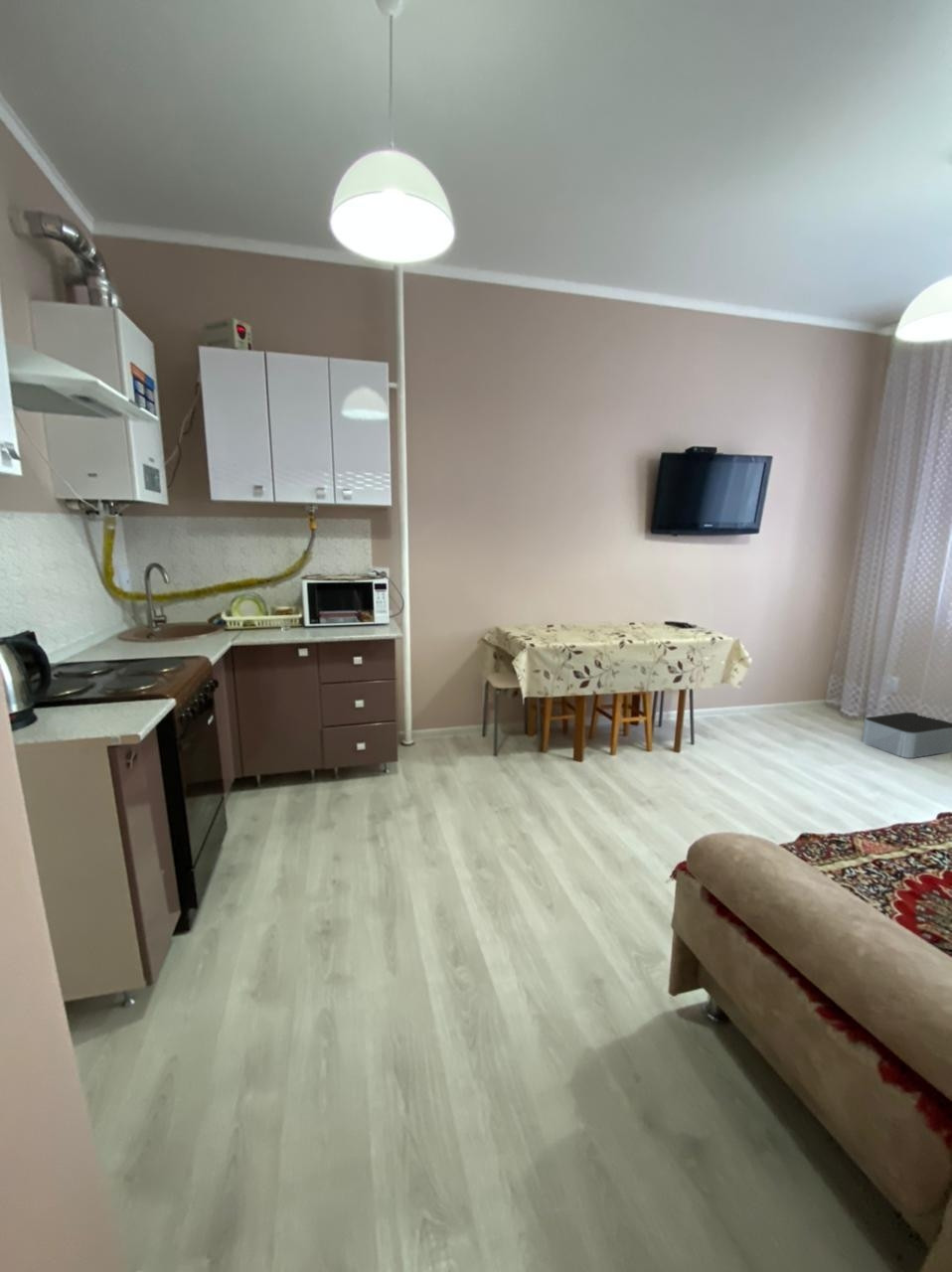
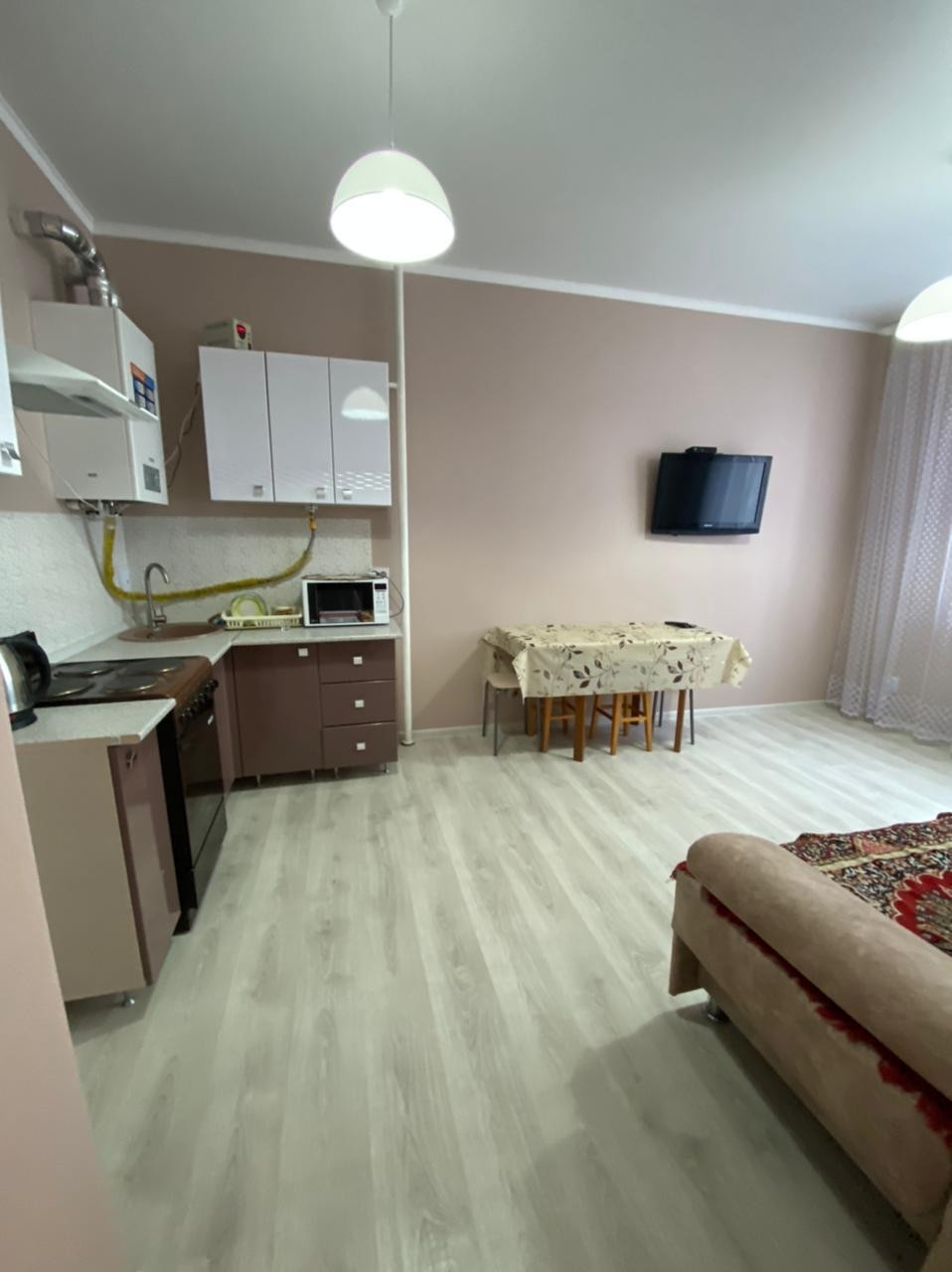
- storage bin (909, 733)
